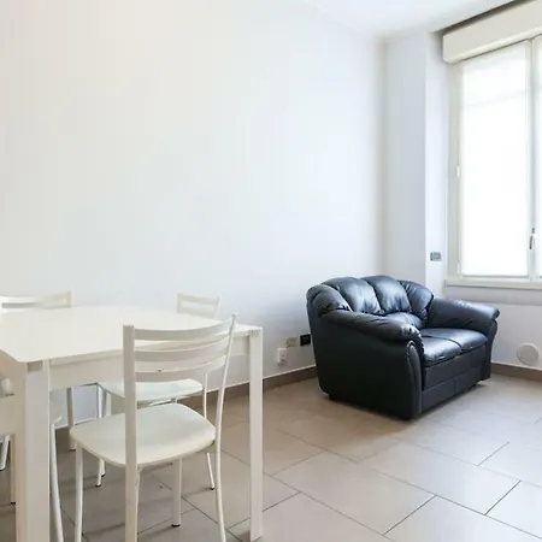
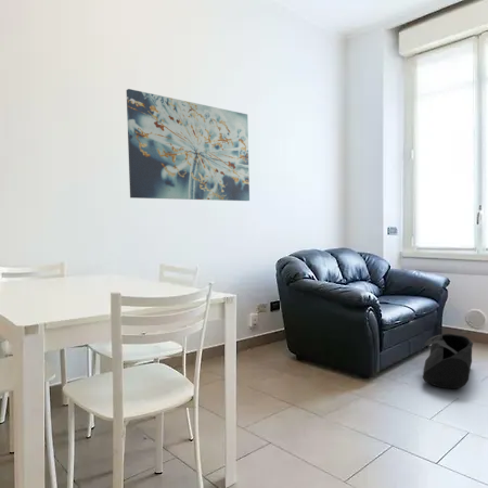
+ bag (448, 357)
+ wall art (194, 151)
